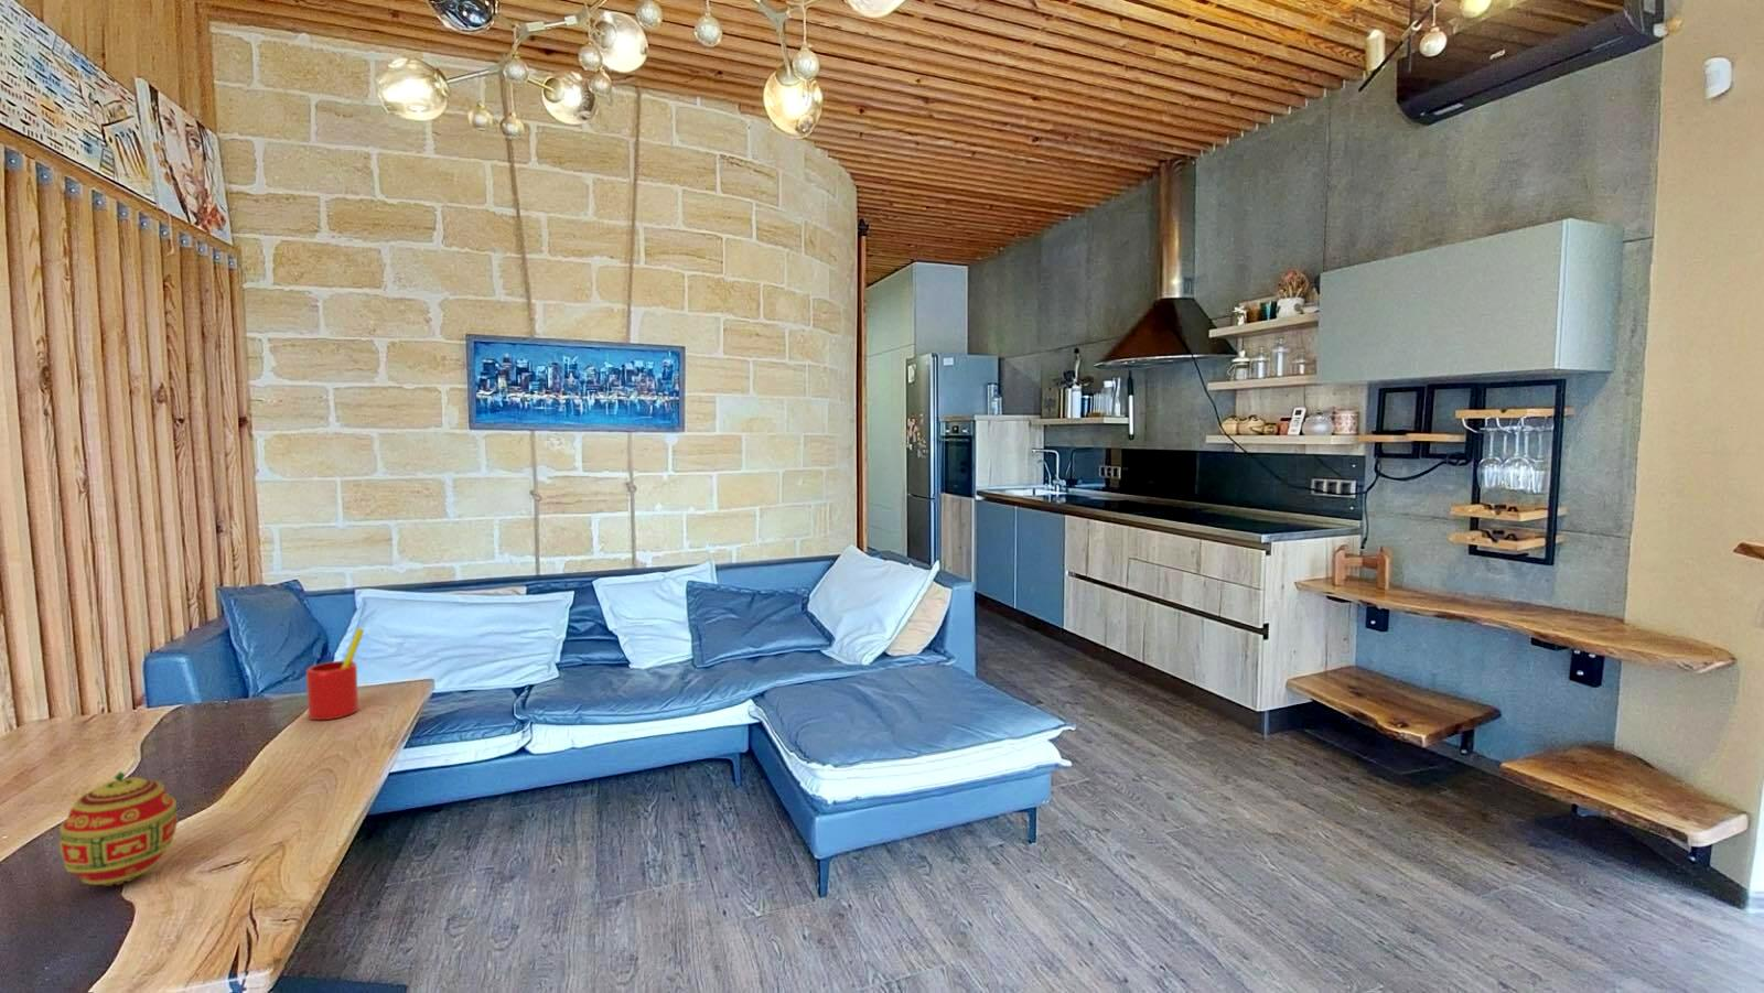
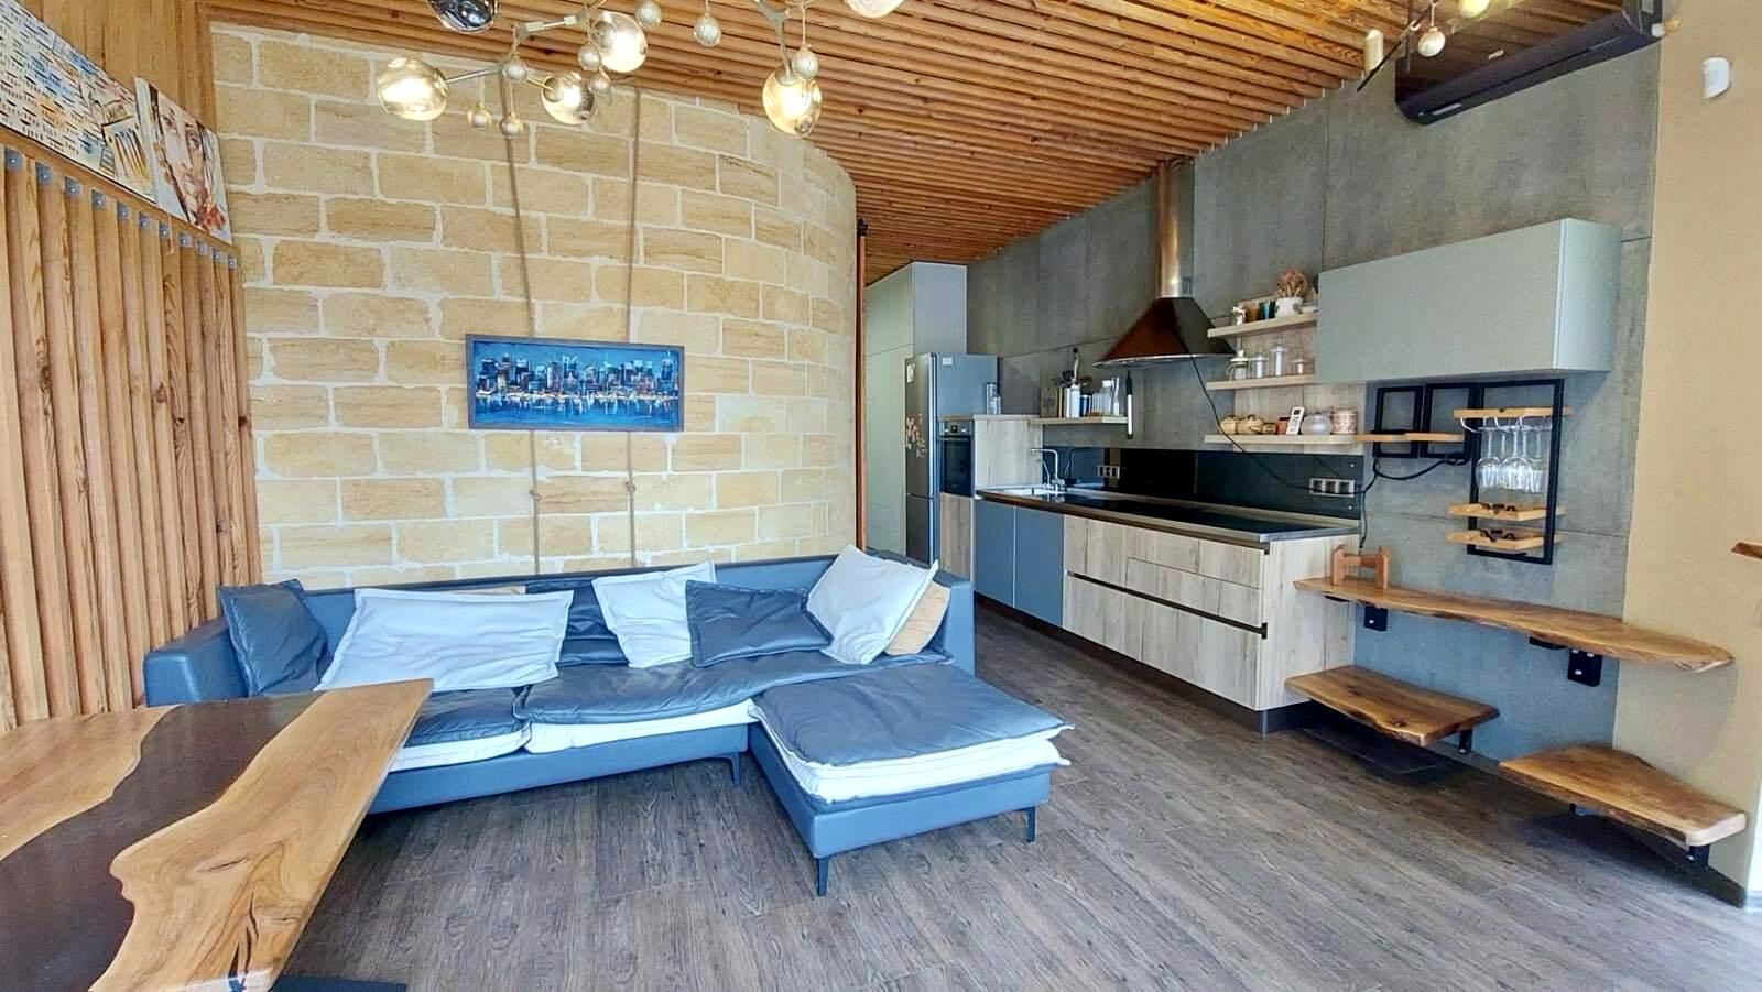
- straw (337, 671)
- decorative egg (120, 826)
